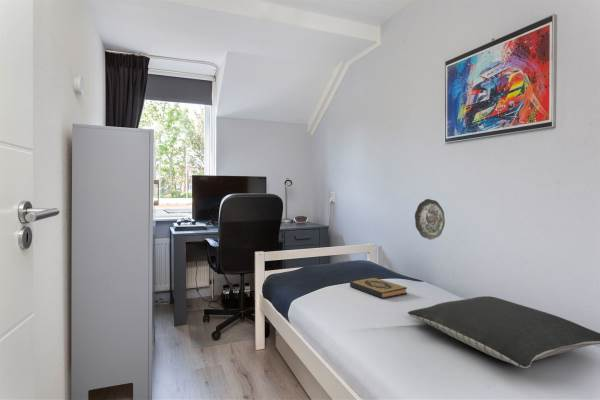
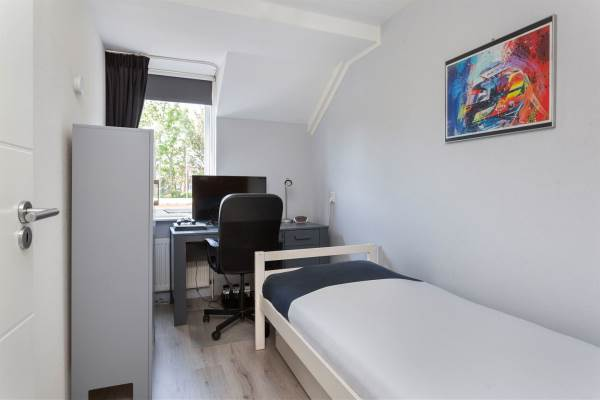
- decorative plate (430, 219)
- pillow (499, 325)
- hardback book (377, 287)
